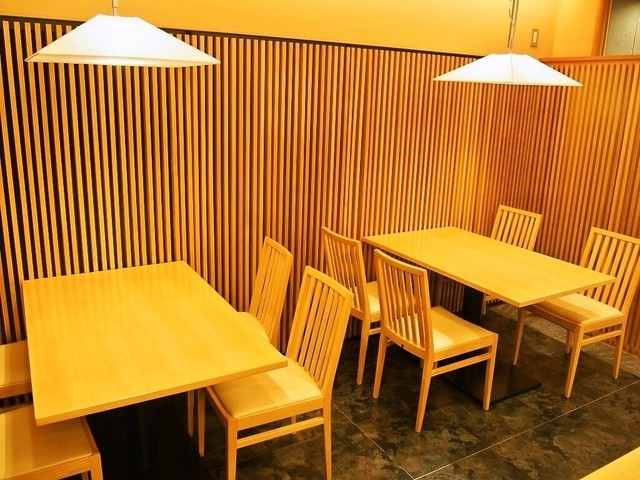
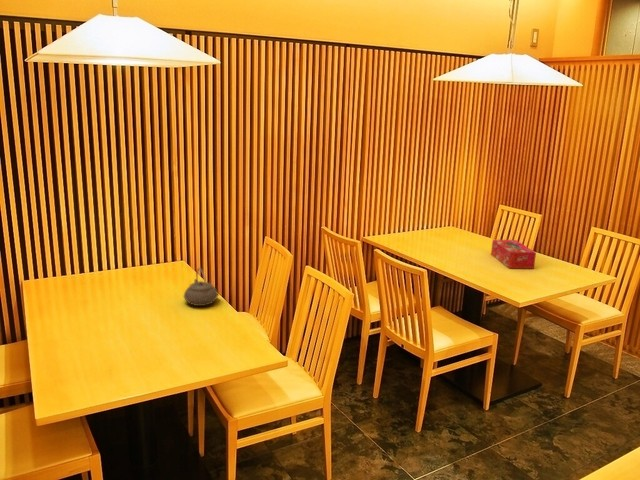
+ tissue box (512, 253)
+ teapot (200, 284)
